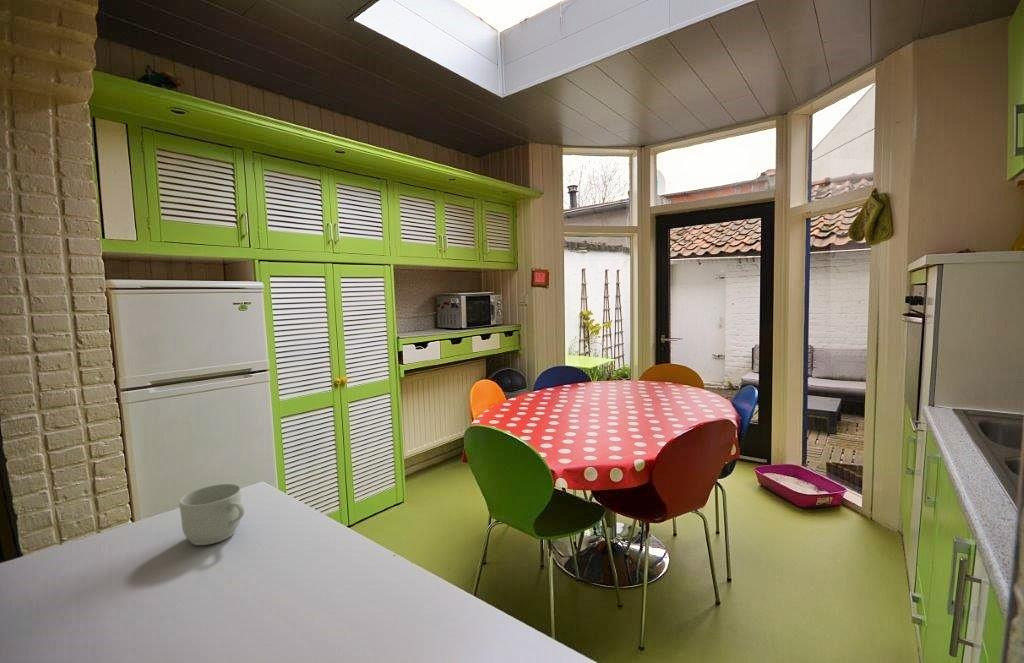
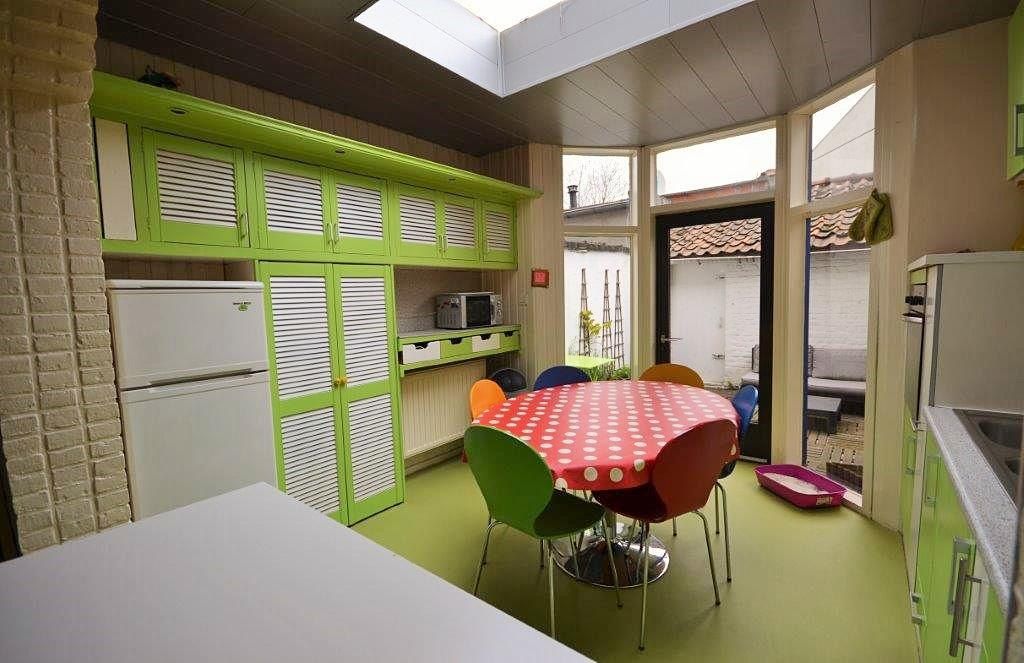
- mug (217, 515)
